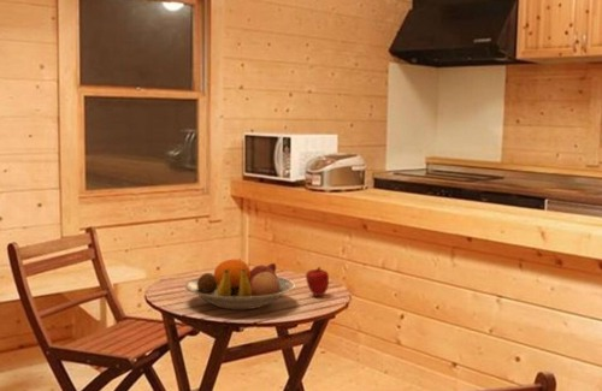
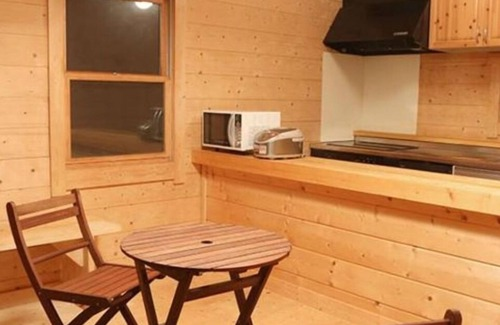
- apple (317, 280)
- fruit bowl (240, 280)
